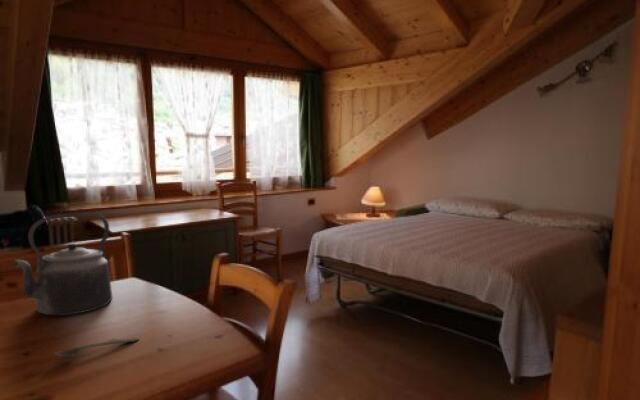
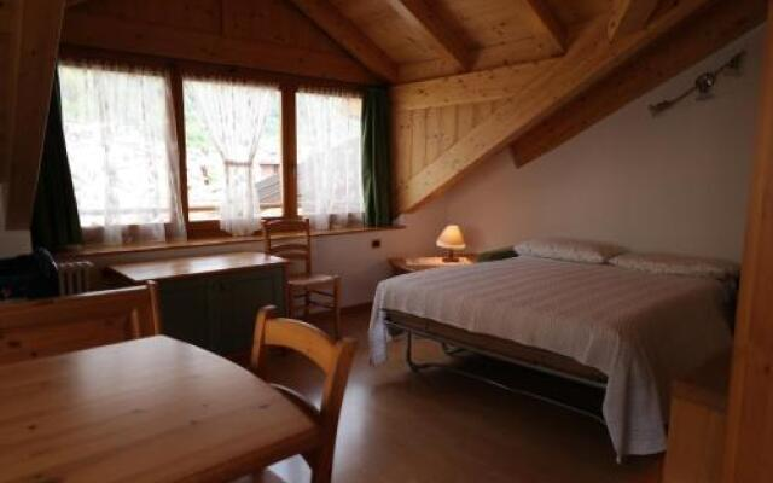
- spoon (99, 345)
- kettle (65, 261)
